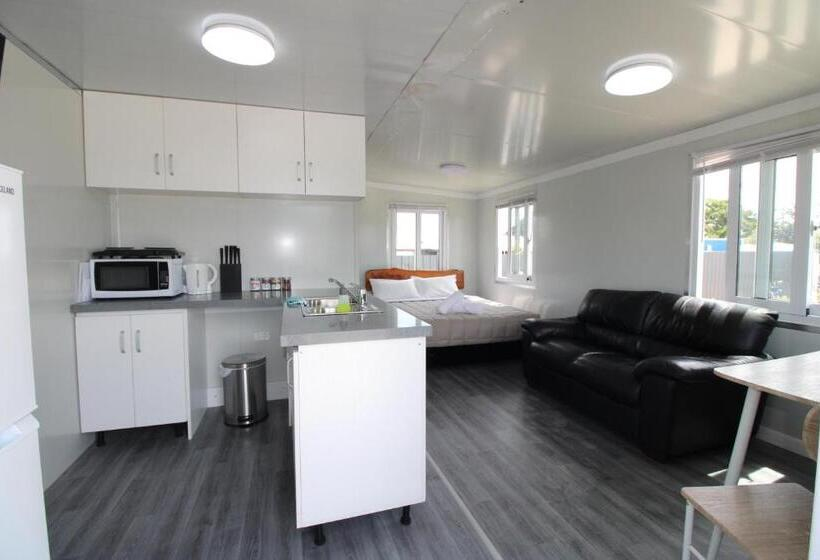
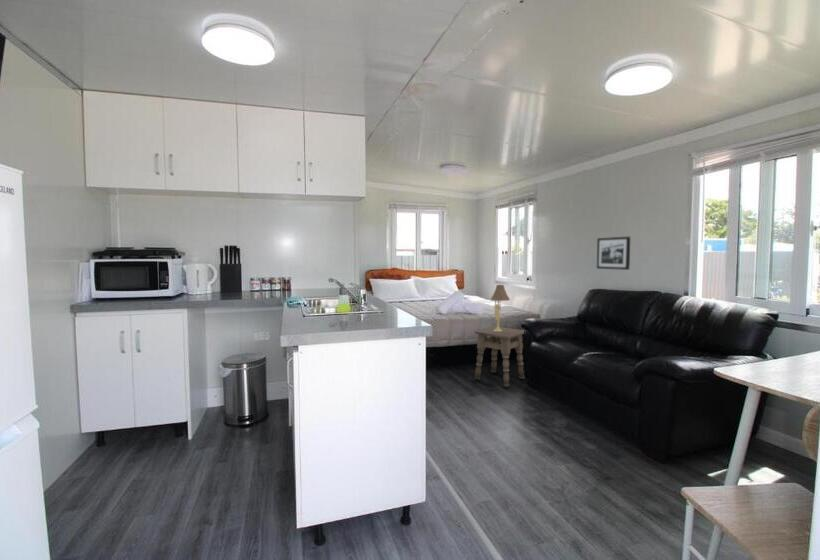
+ side table (502, 355)
+ table lamp (499, 306)
+ picture frame (612, 253)
